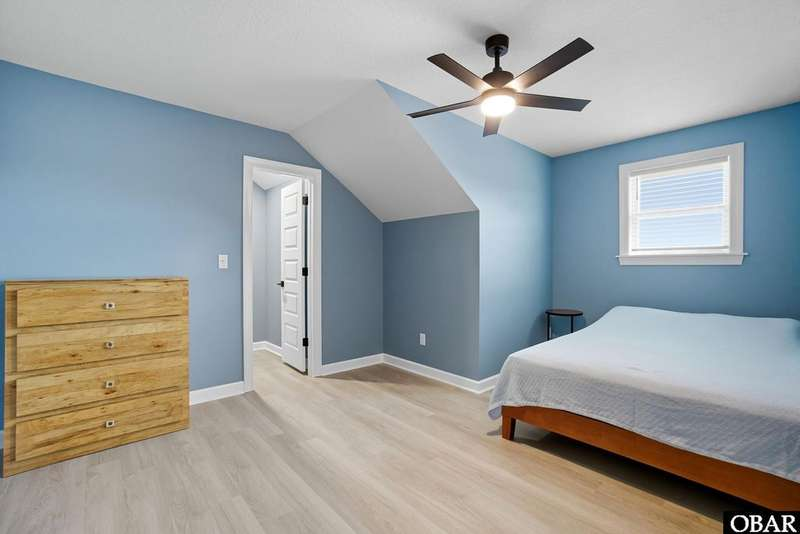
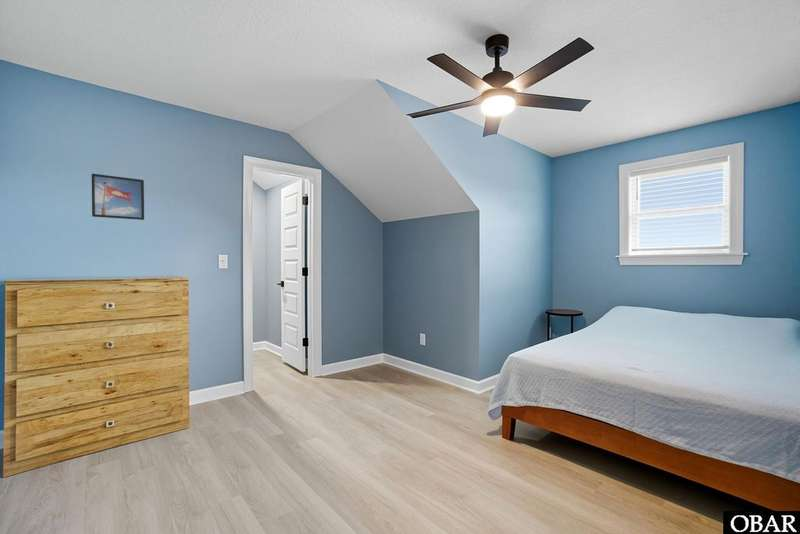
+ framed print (118, 197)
